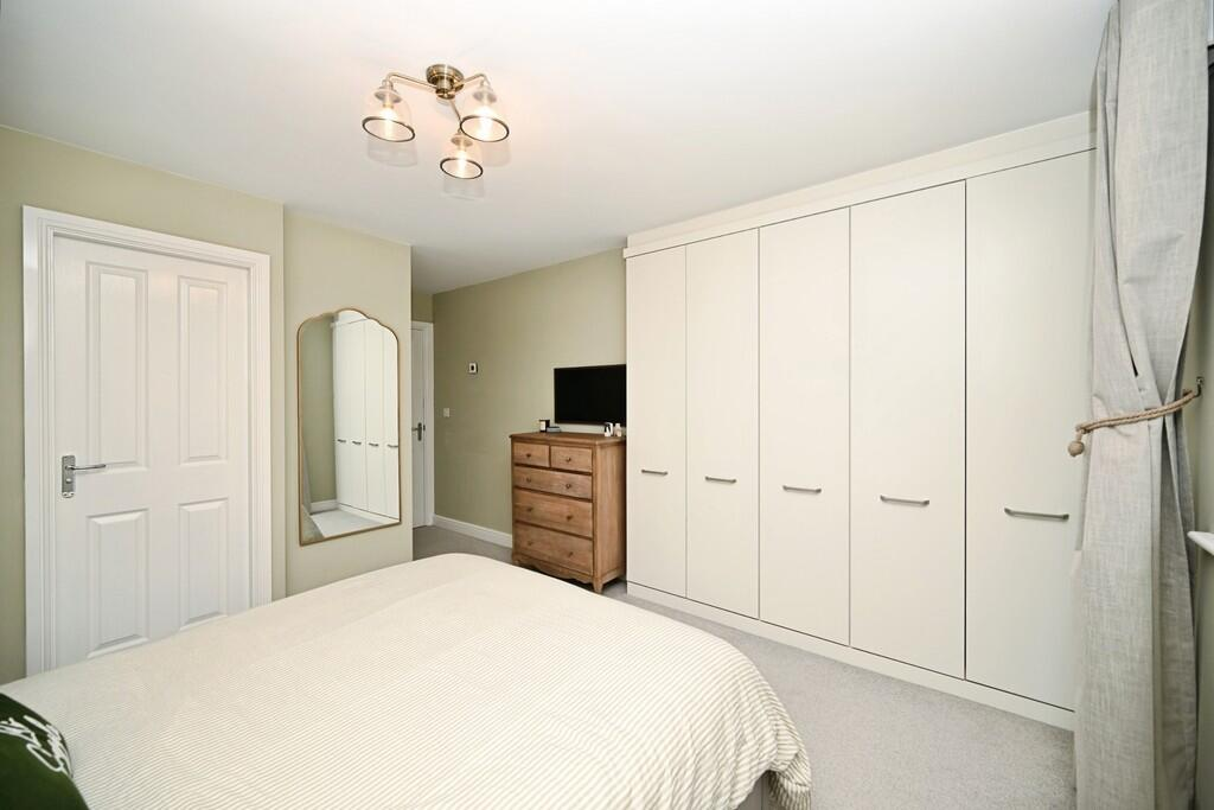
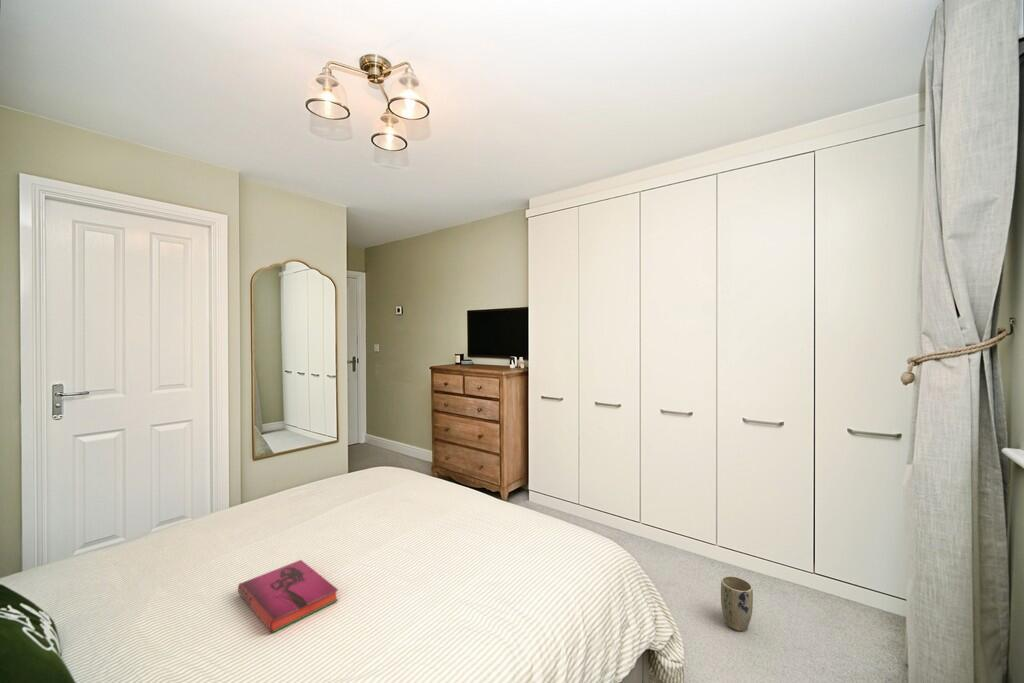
+ plant pot (736, 604)
+ hardback book (287, 592)
